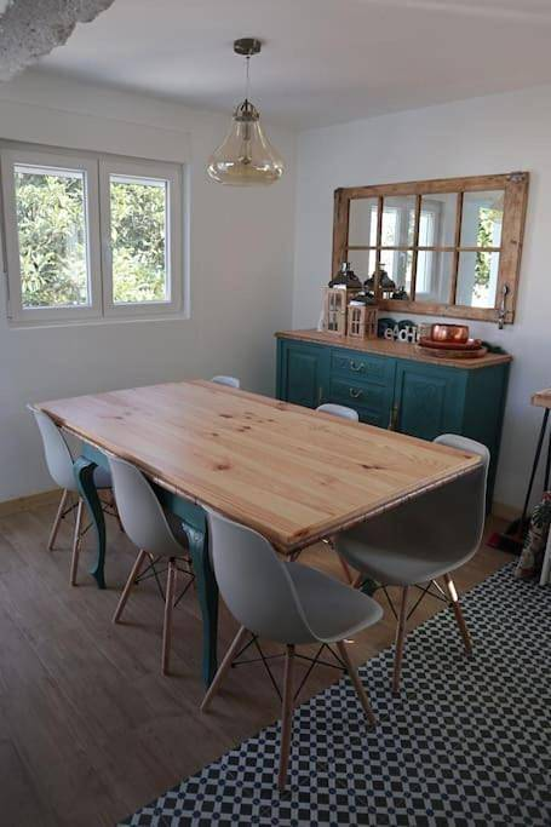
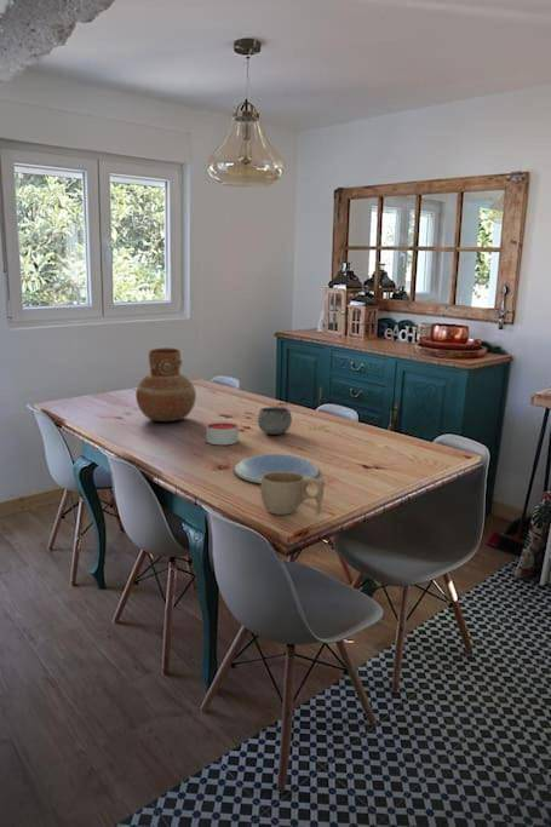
+ candle (222, 432)
+ plate (276, 465)
+ cup (292, 494)
+ vase (166, 384)
+ bowl (274, 420)
